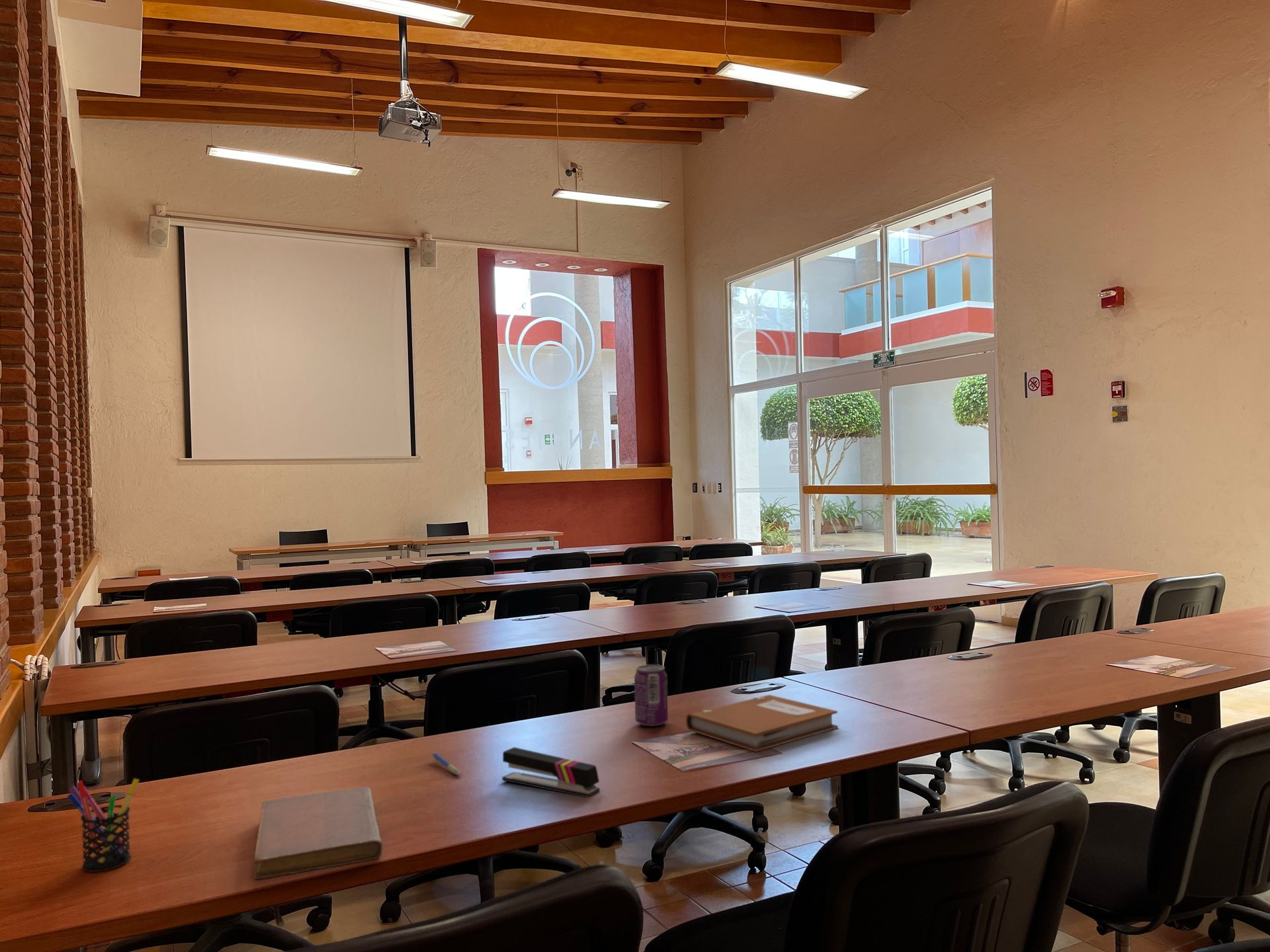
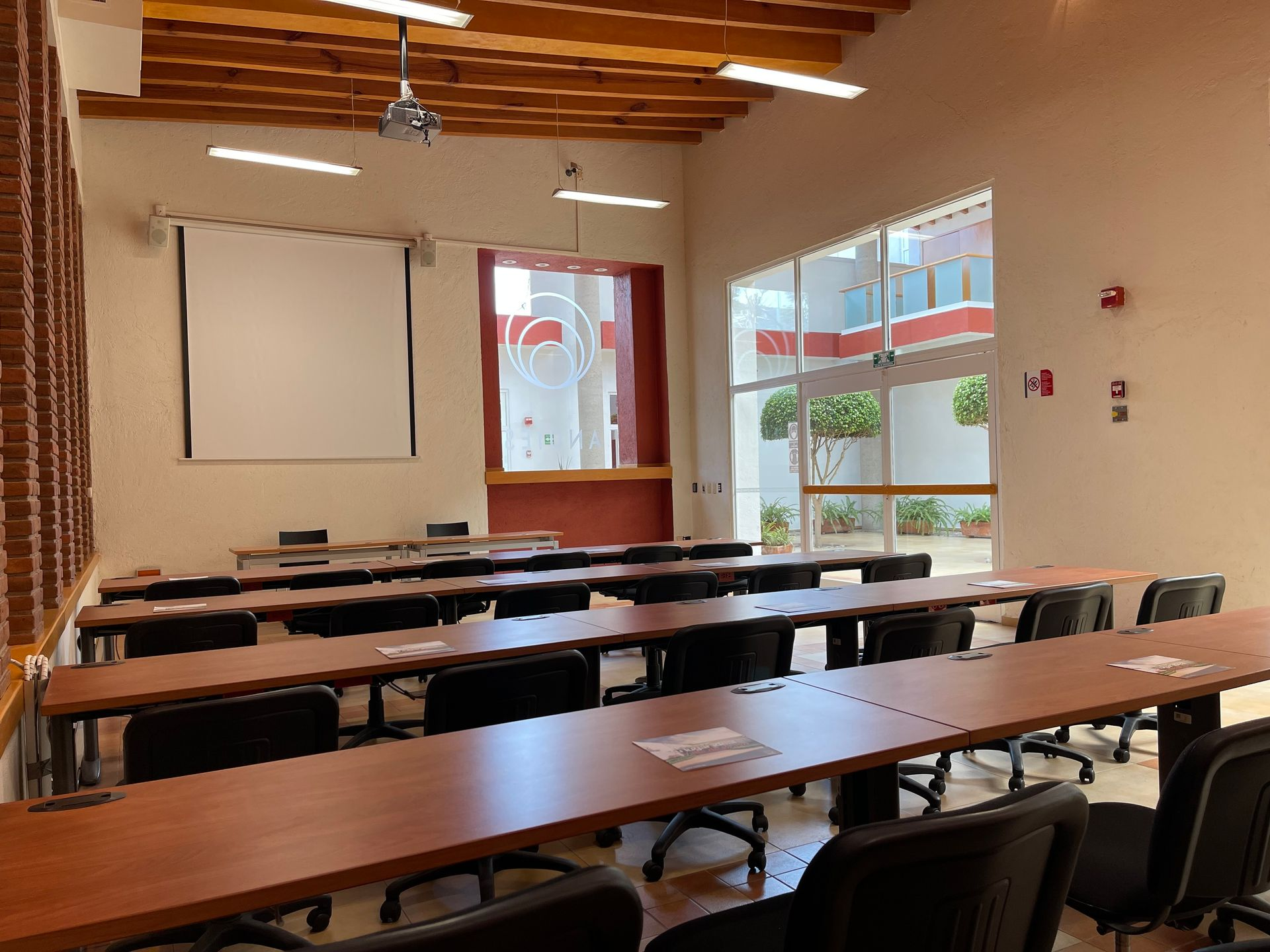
- pen (446, 764)
- stapler (549, 771)
- notebook (319, 827)
- pen holder (104, 821)
- notebook (763, 719)
- beverage can (651, 695)
